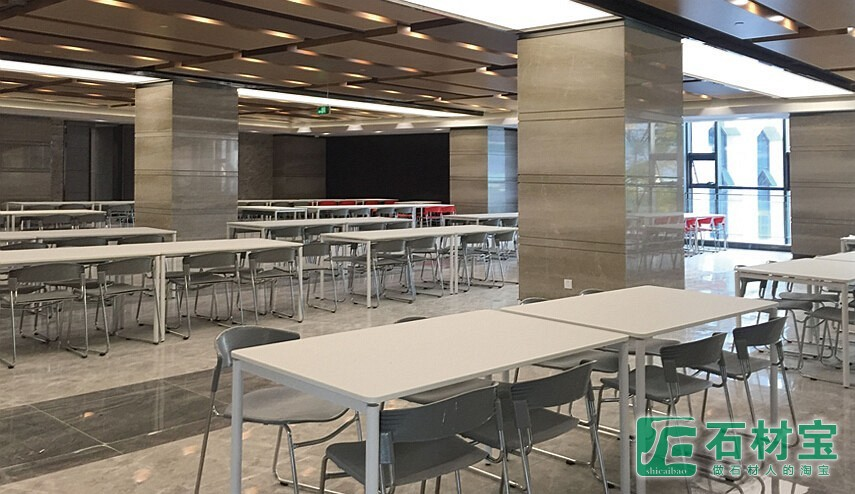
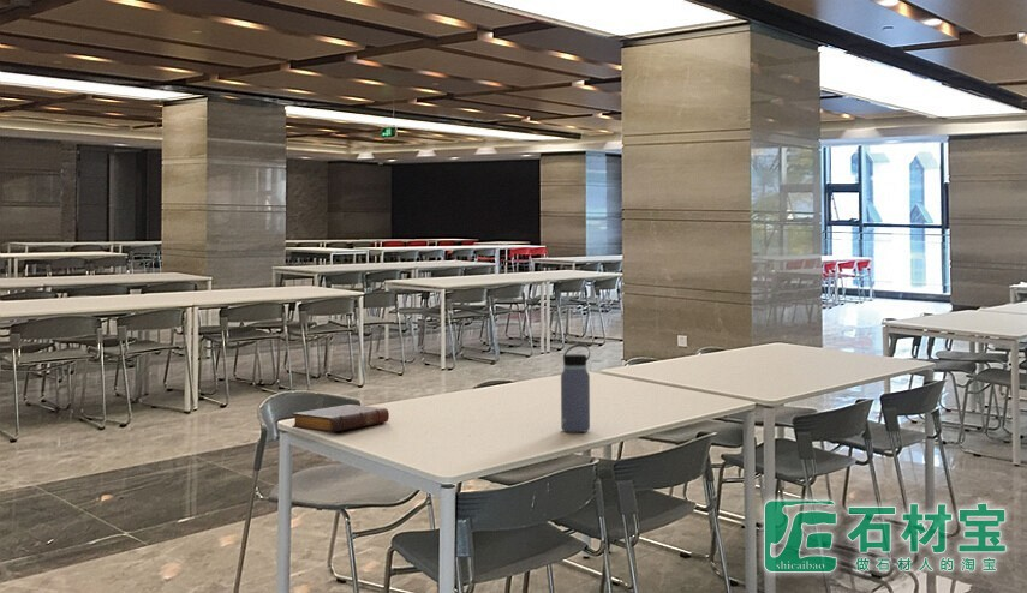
+ book (341, 418)
+ water bottle (575, 387)
